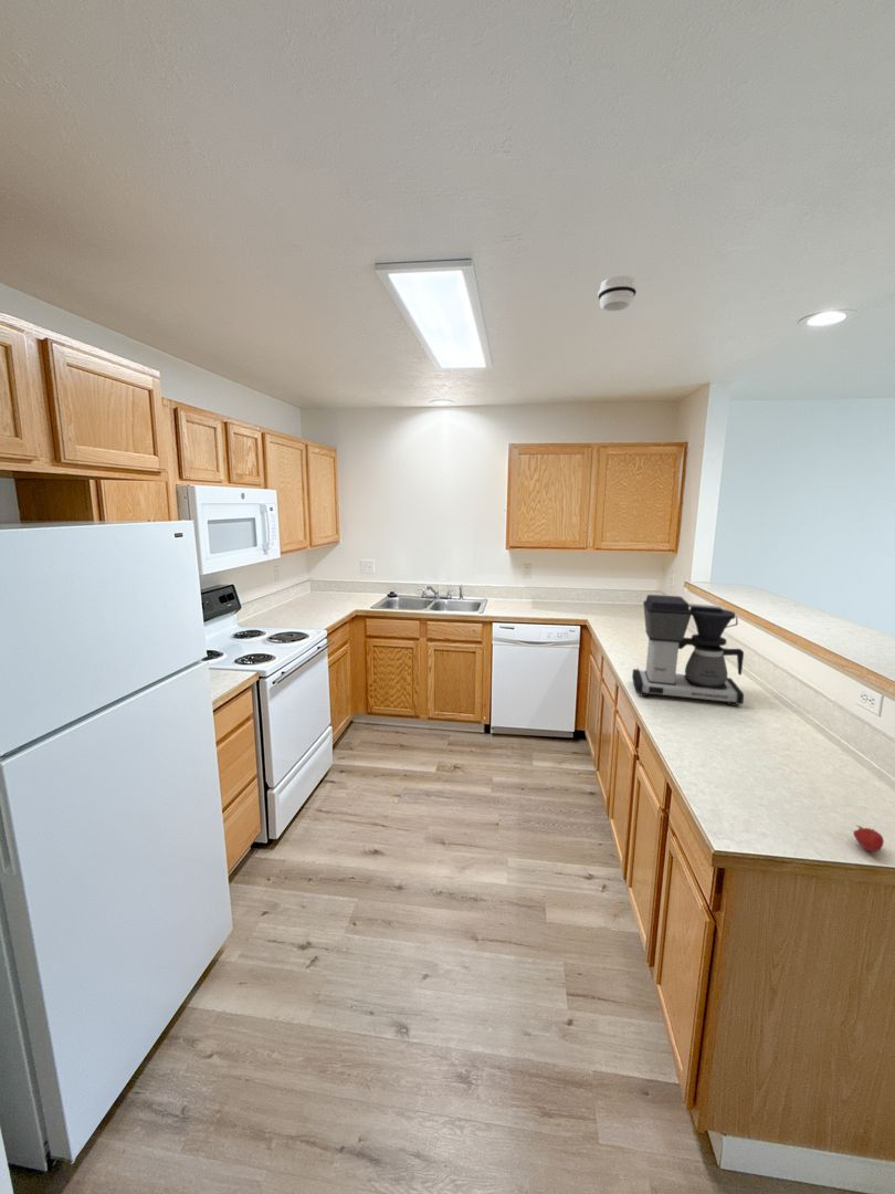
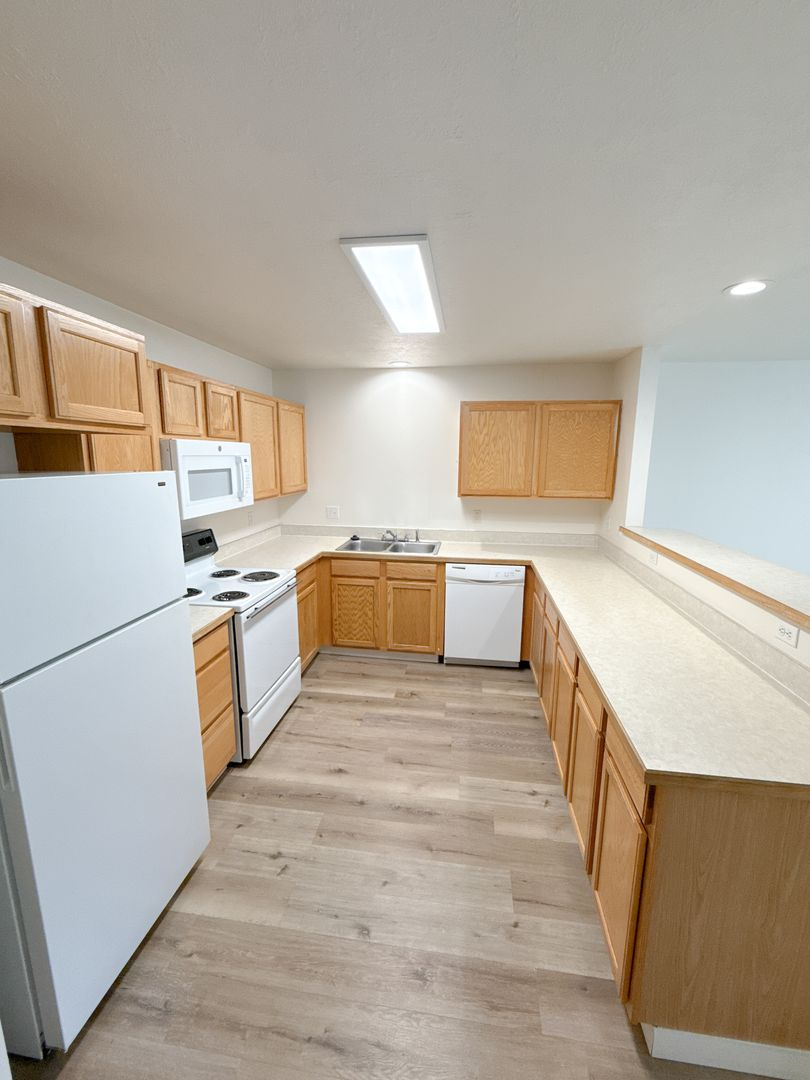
- smoke detector (617, 294)
- coffee maker (688, 645)
- fruit (868, 839)
